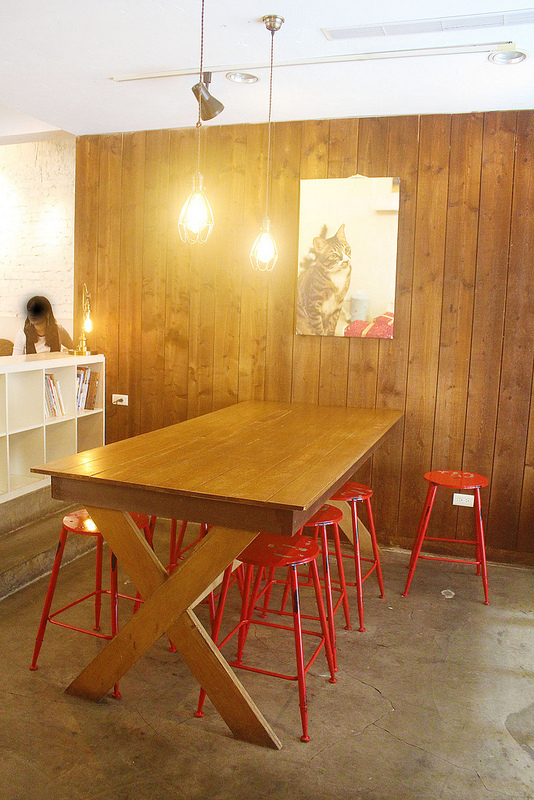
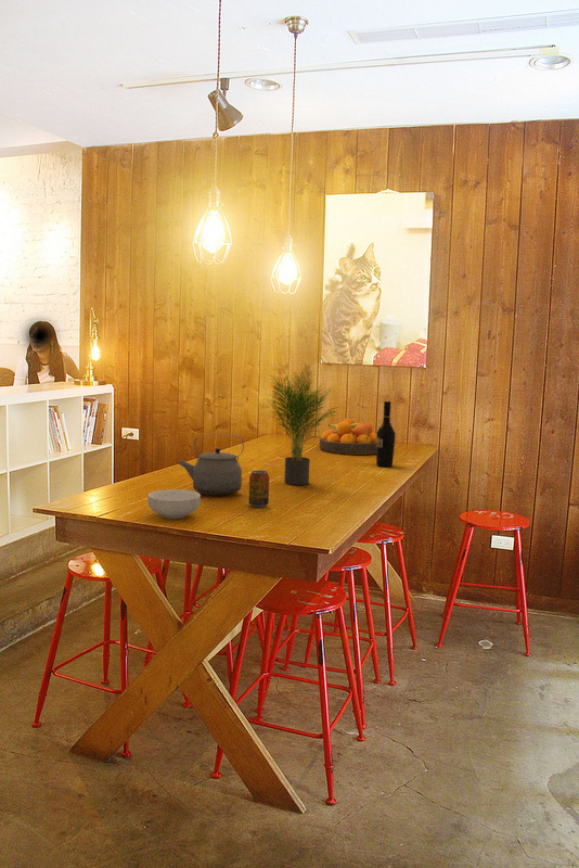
+ cereal bowl (173, 505)
+ potted plant (305, 422)
+ beverage can (258, 488)
+ wine bottle (385, 433)
+ tea kettle (210, 463)
+ fruit bowl (352, 434)
